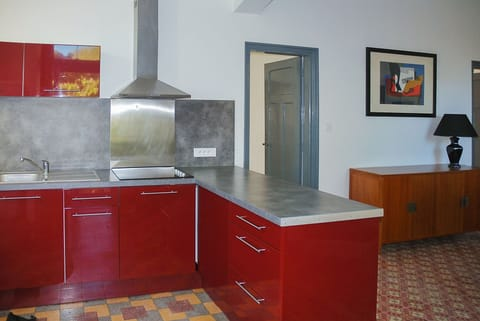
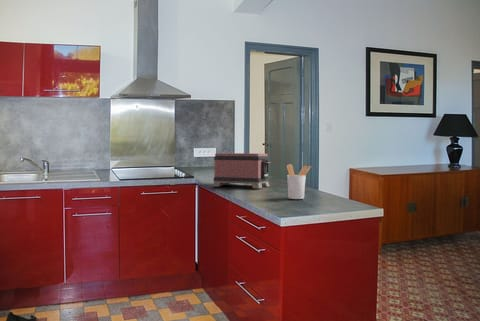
+ toaster (243, 169)
+ utensil holder (299, 181)
